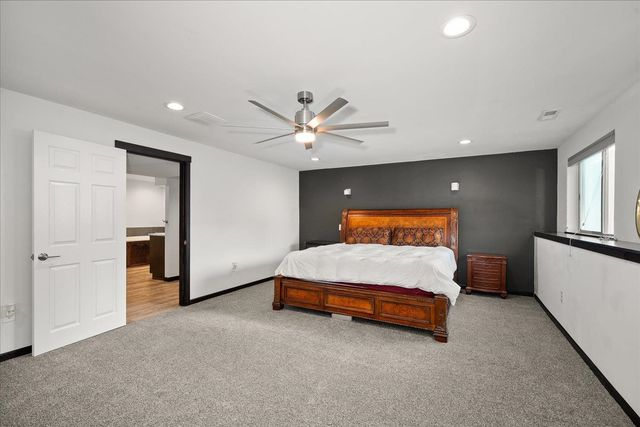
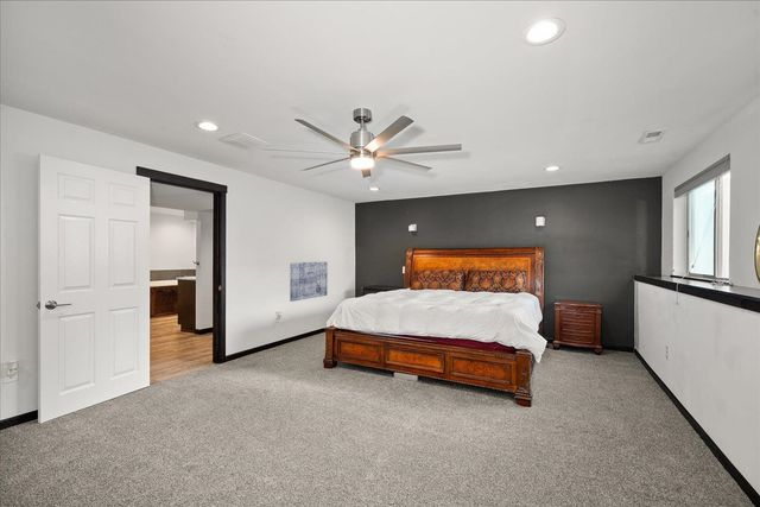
+ wall art (309, 280)
